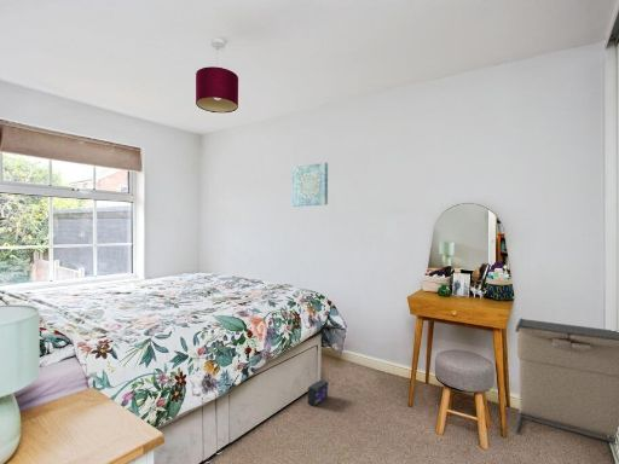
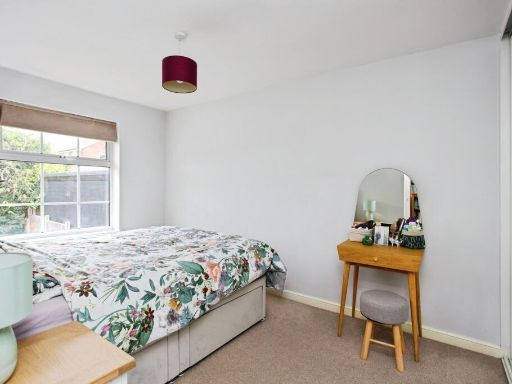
- wall art (310, 185)
- box (318, 392)
- laundry hamper (569, 382)
